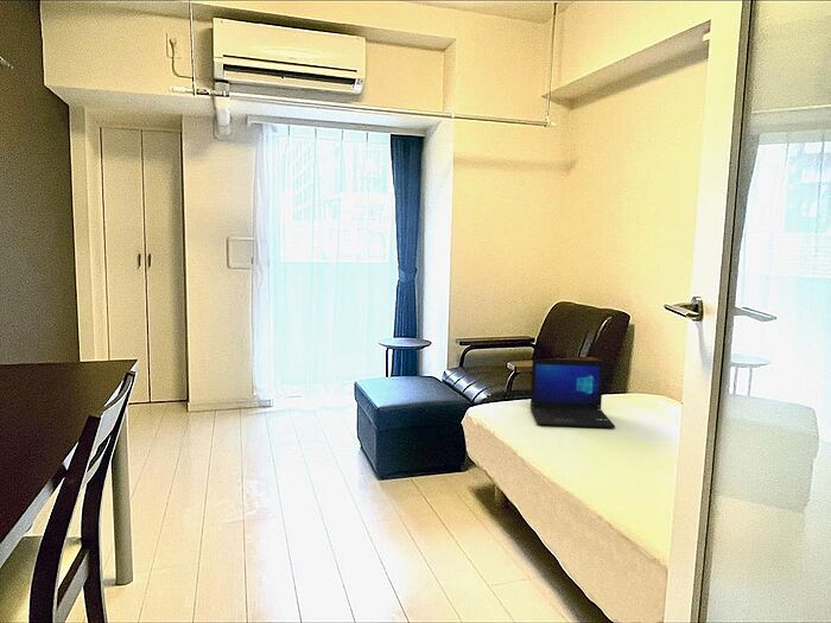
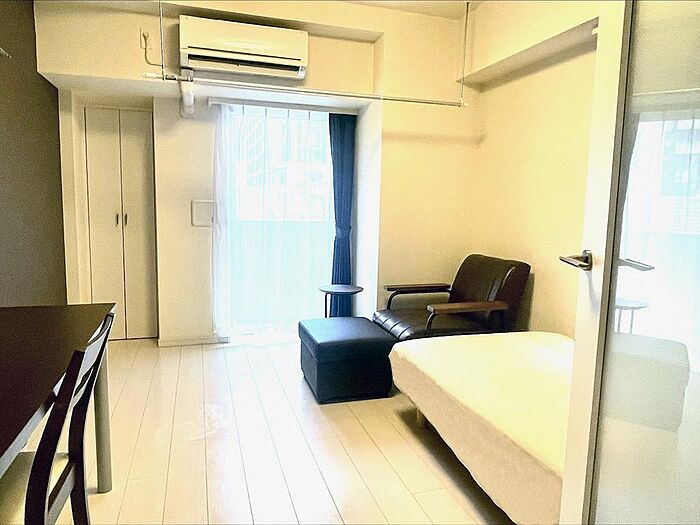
- laptop (571, 392)
